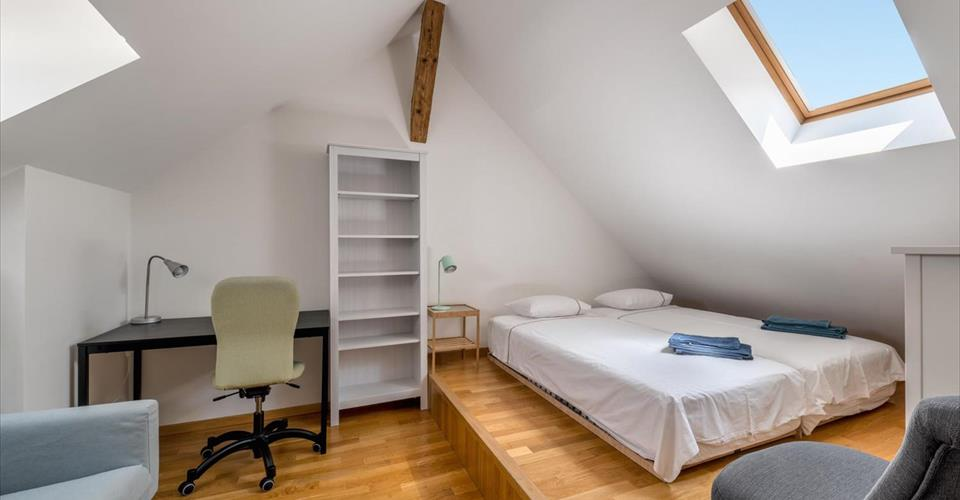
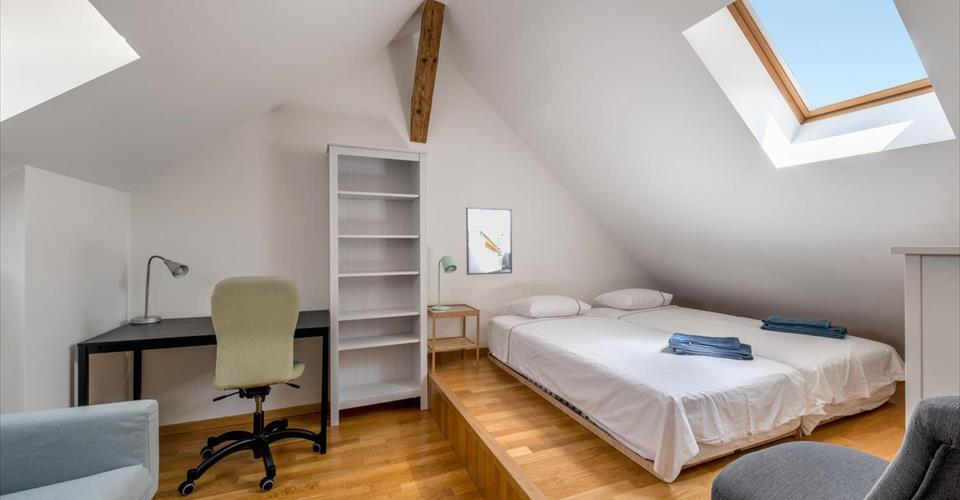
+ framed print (489, 241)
